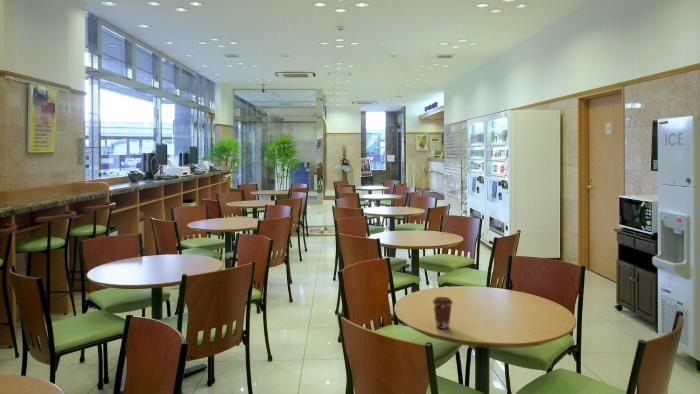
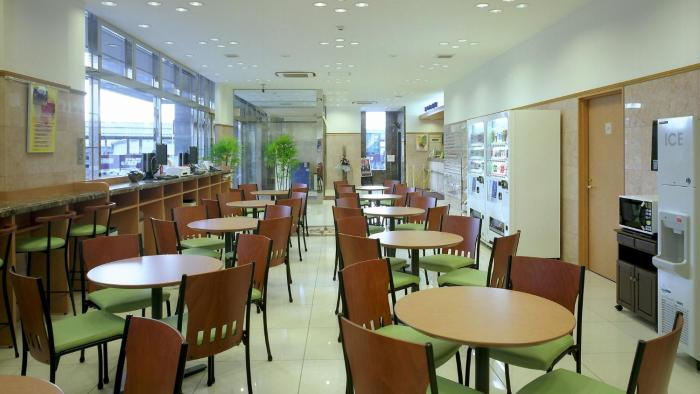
- coffee cup (442, 312)
